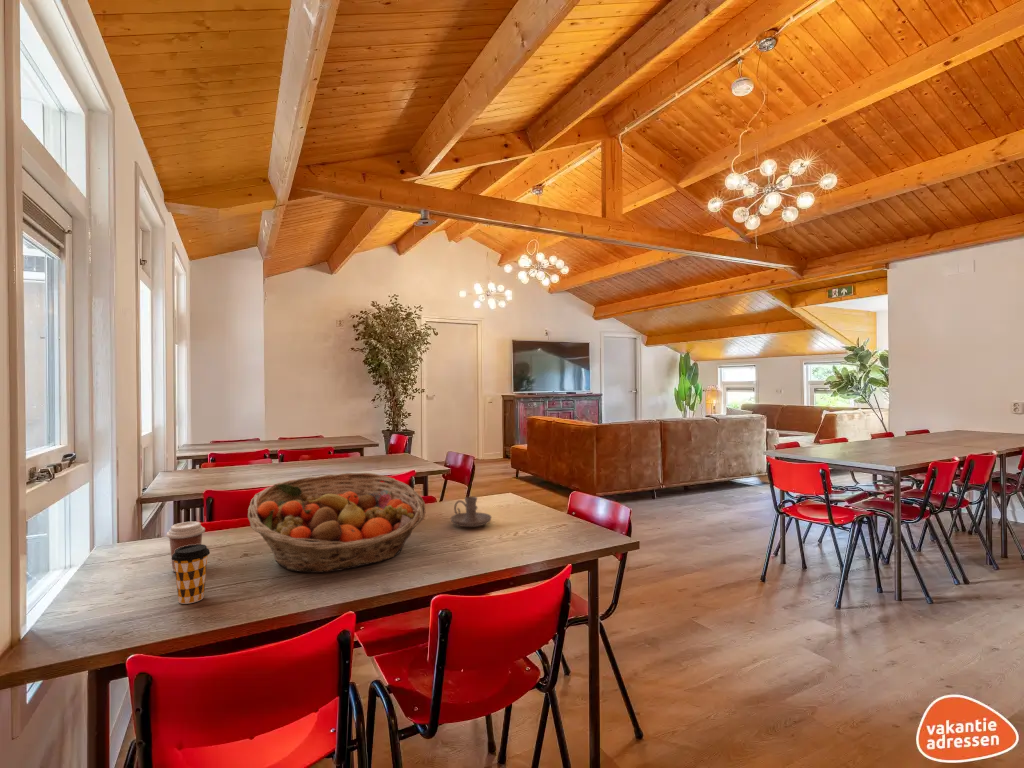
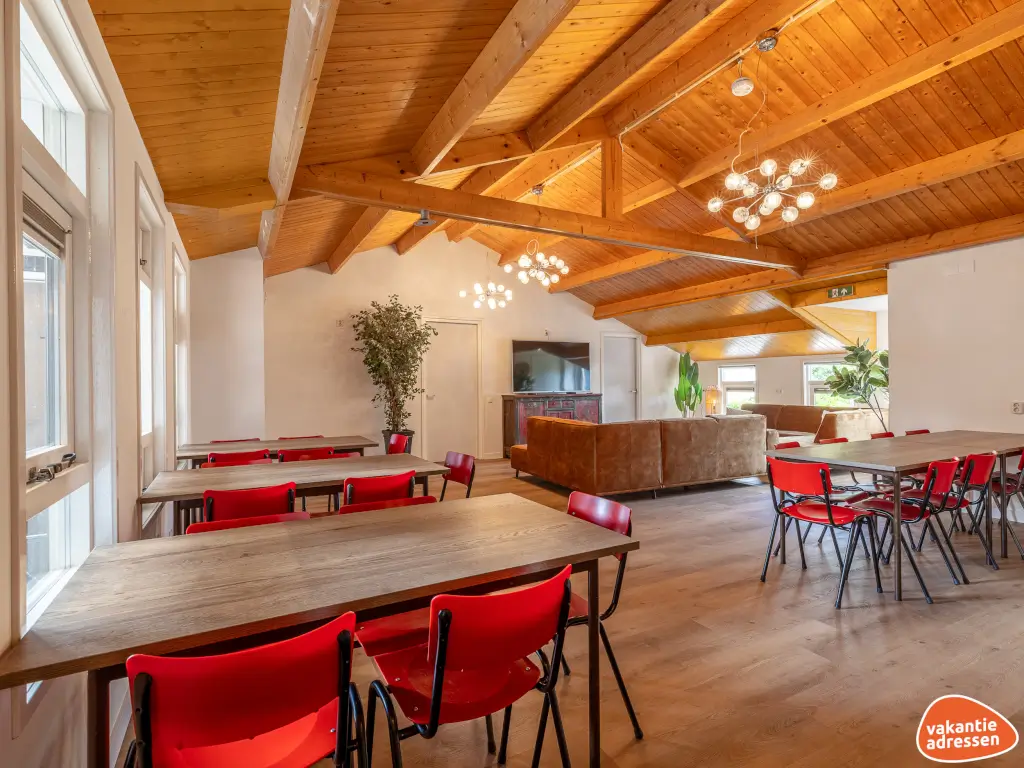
- fruit basket (341, 518)
- coffee cup (186, 545)
- candle holder (468, 510)
- coffee cup (191, 573)
